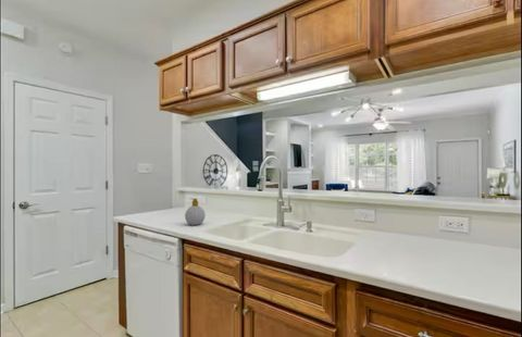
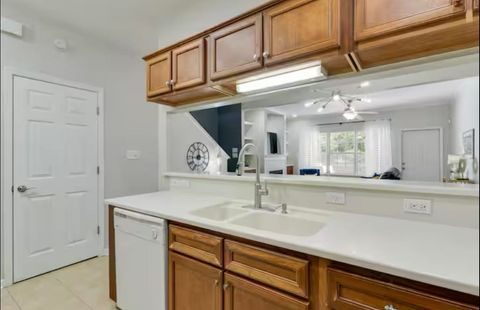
- soap bottle (195, 211)
